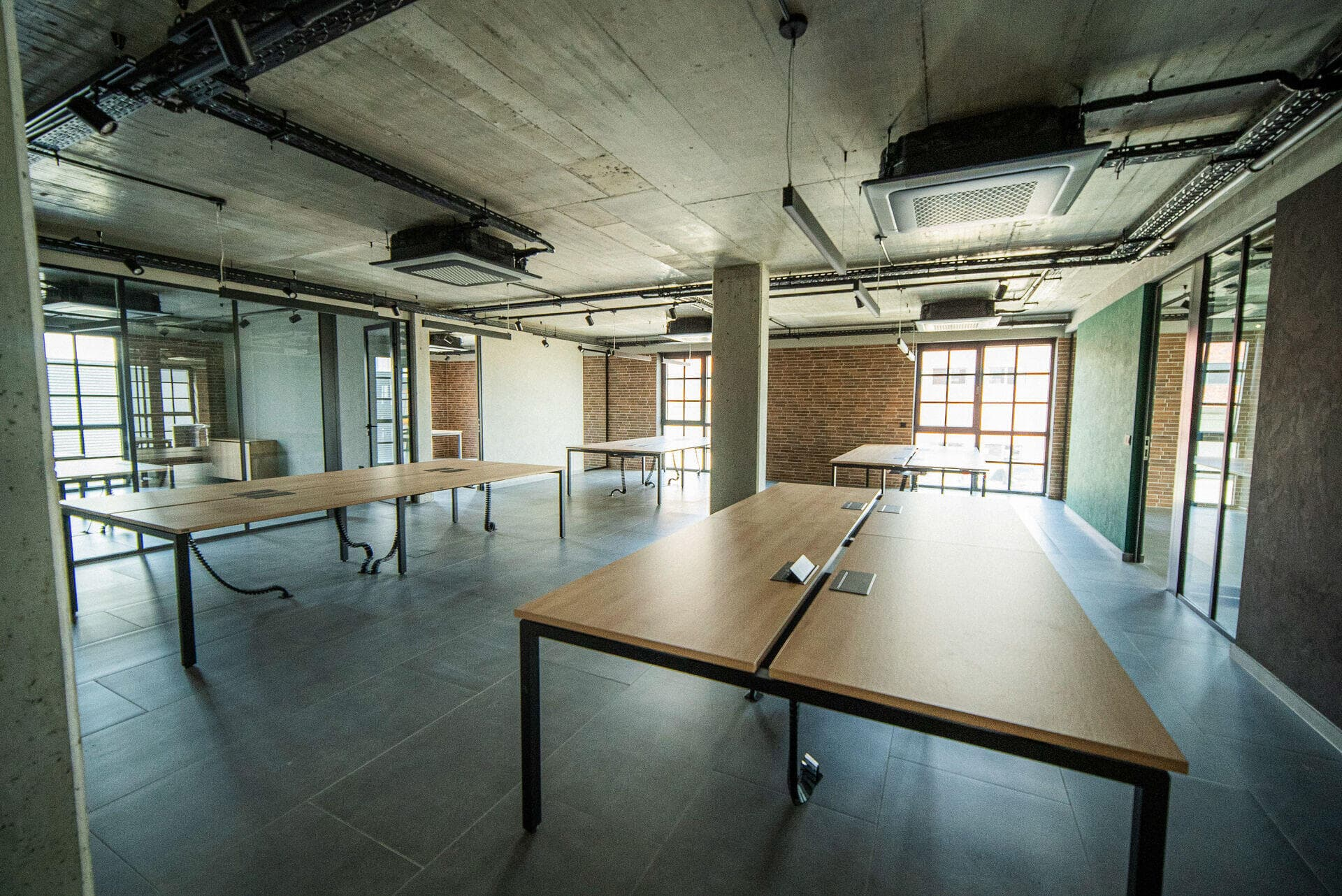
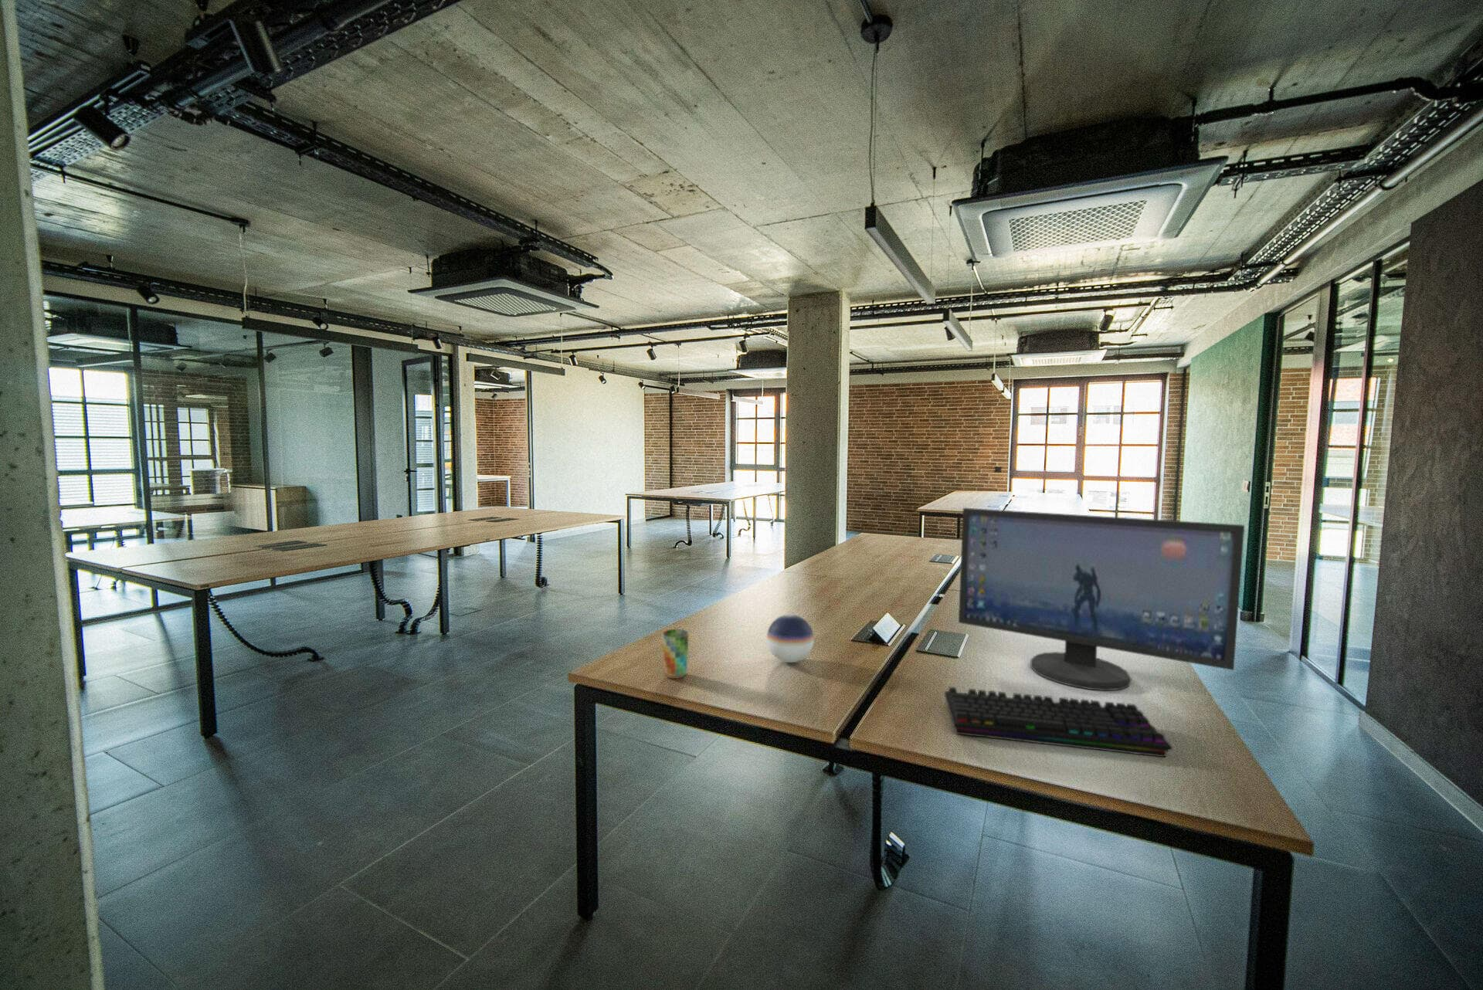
+ computer monitor (1083, 594)
+ speaker (790, 638)
+ cup (675, 654)
+ keyboard (1048, 718)
